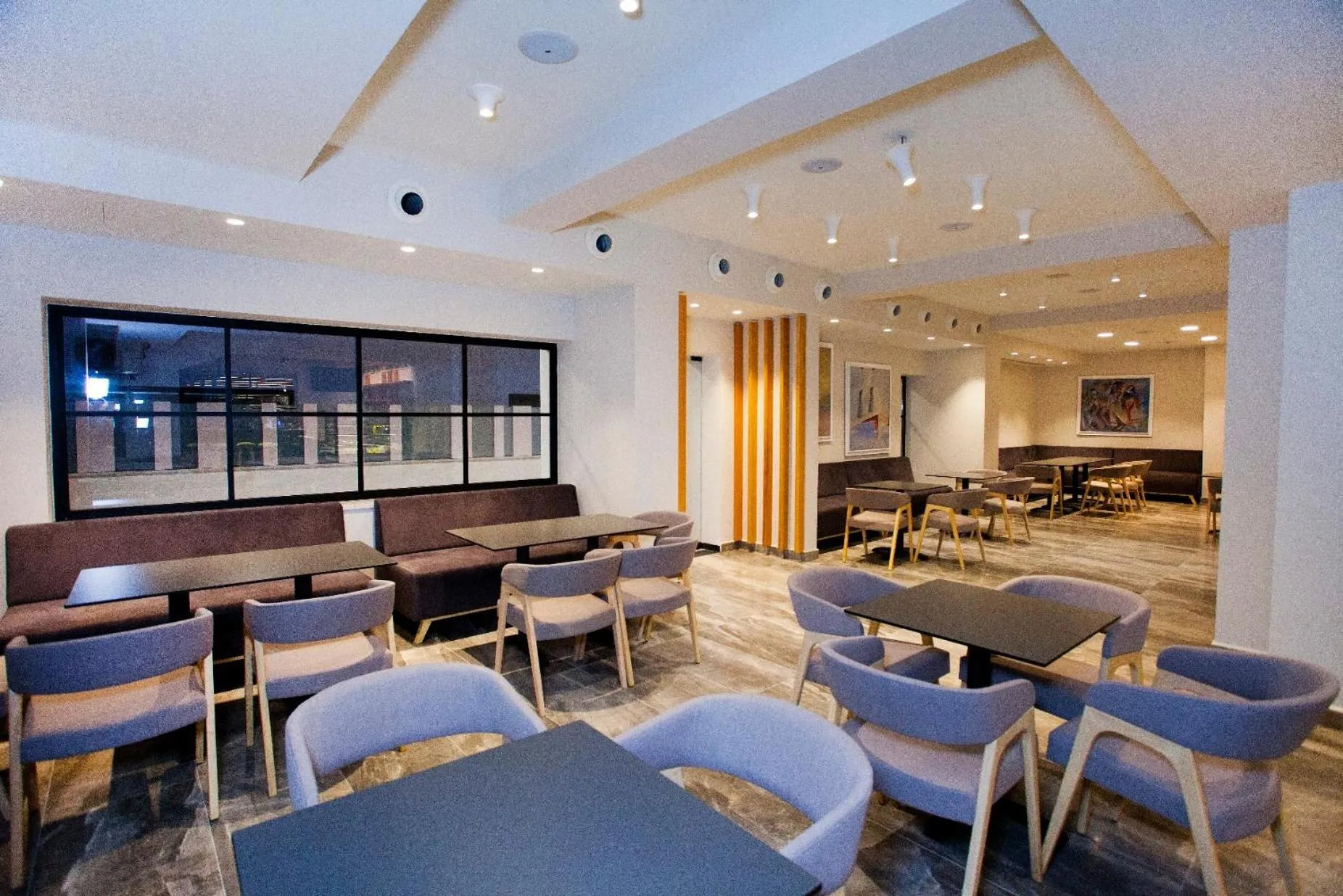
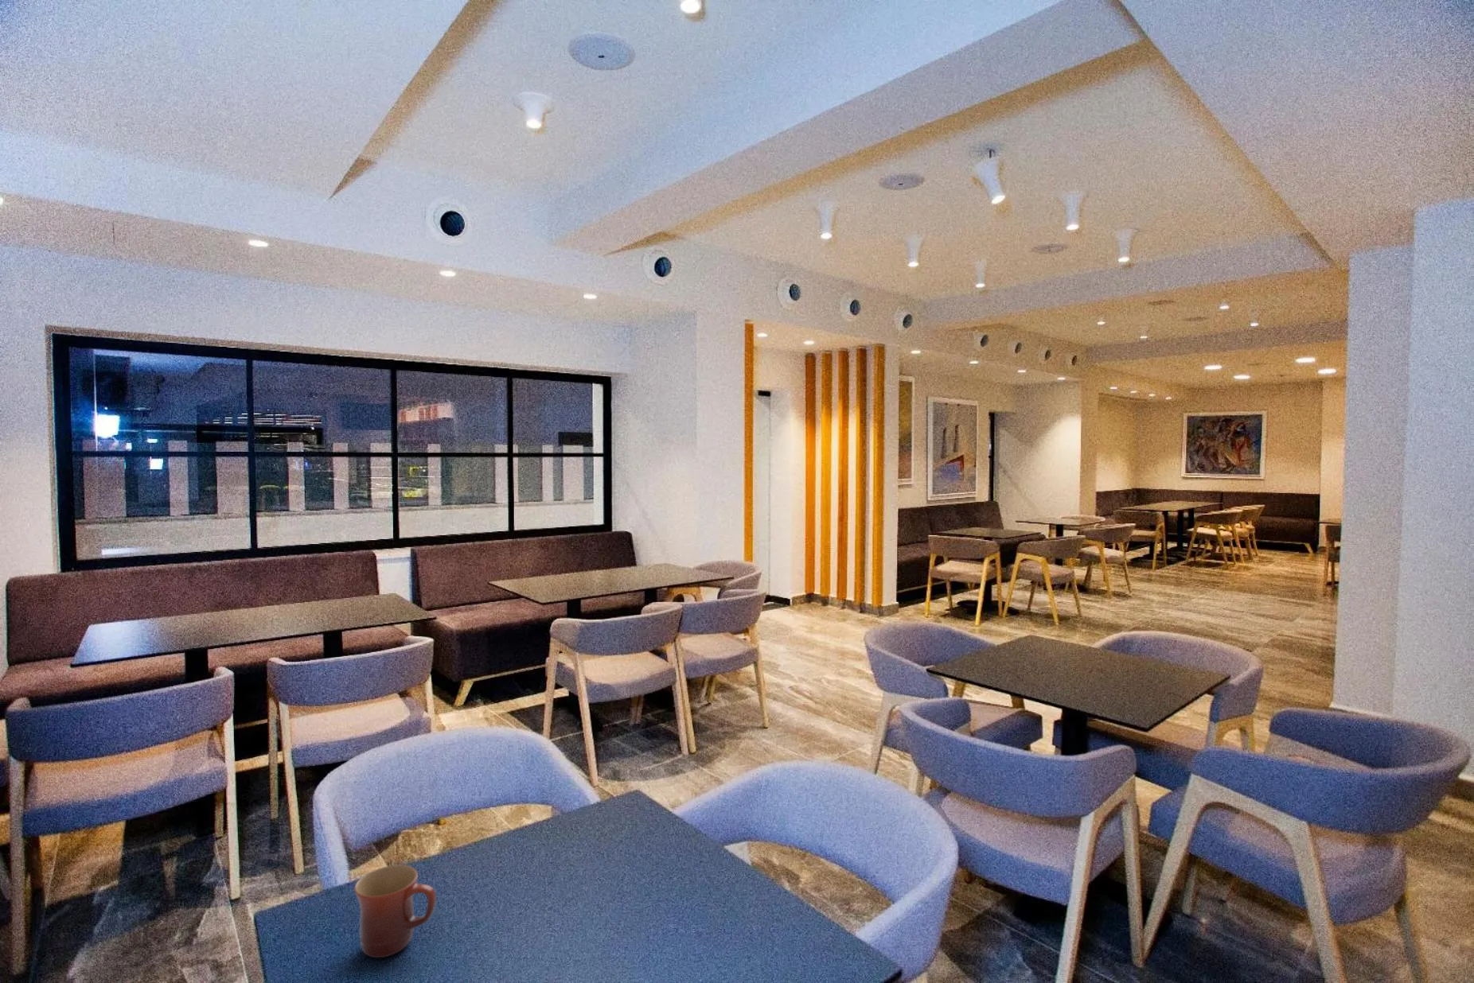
+ mug (396, 913)
